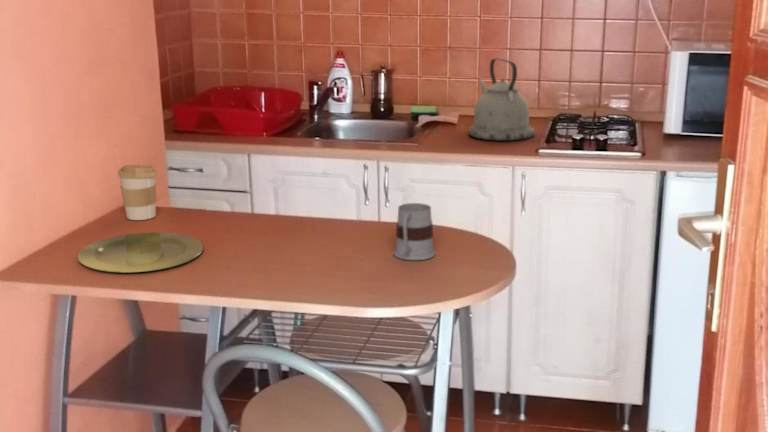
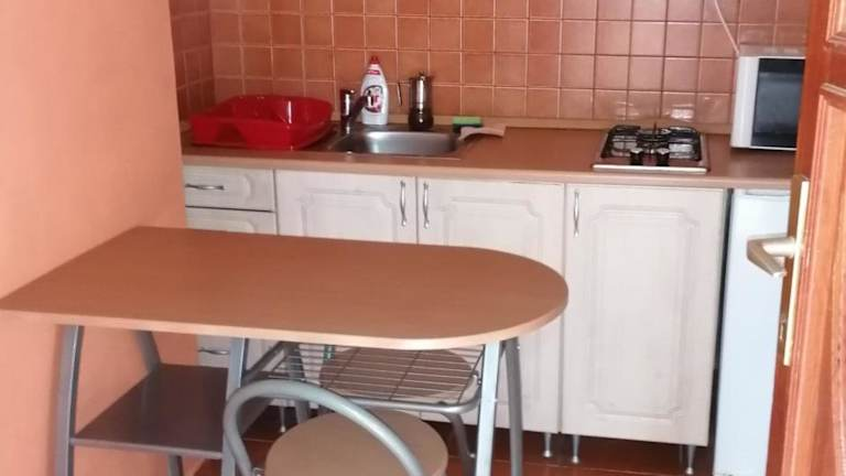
- coffee cup (139, 190)
- plate (141, 251)
- mug (412, 232)
- kettle (498, 97)
